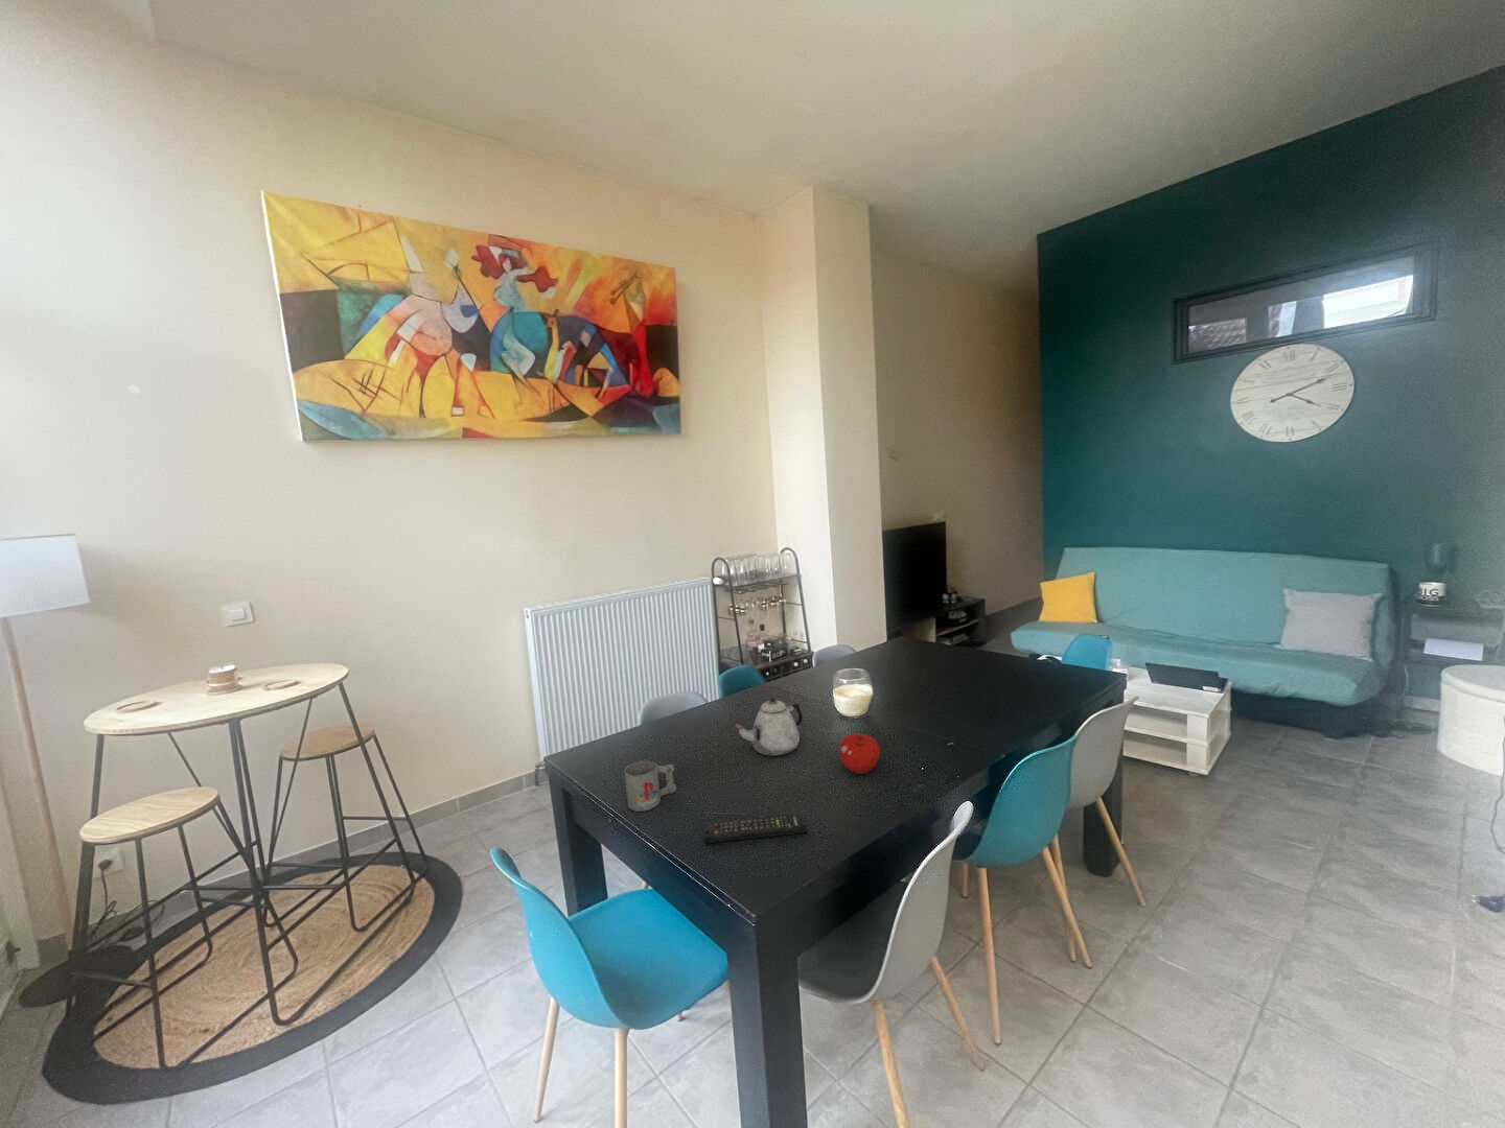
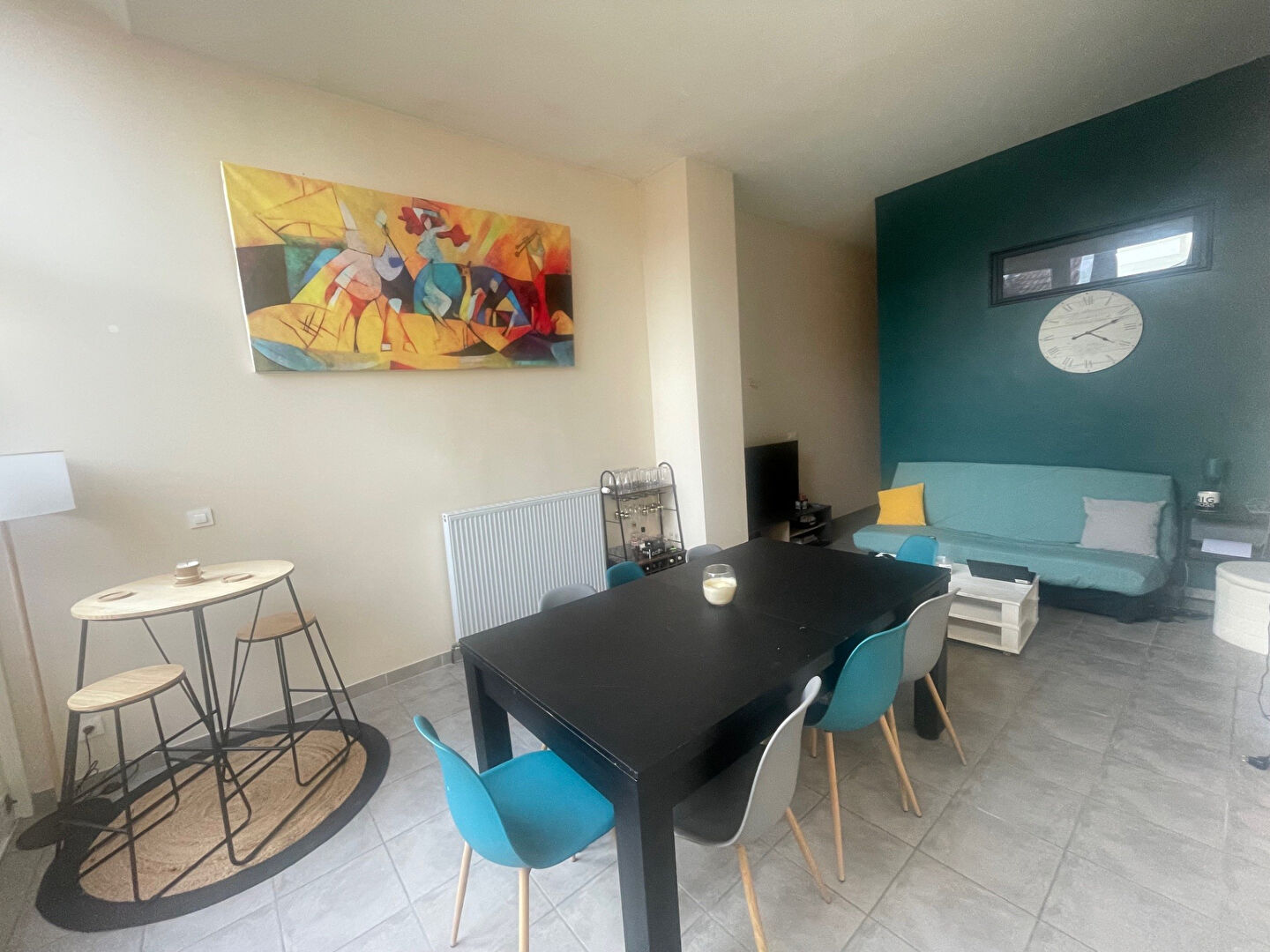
- teapot (769, 724)
- mug (651, 782)
- fruit (859, 751)
- remote control (756, 829)
